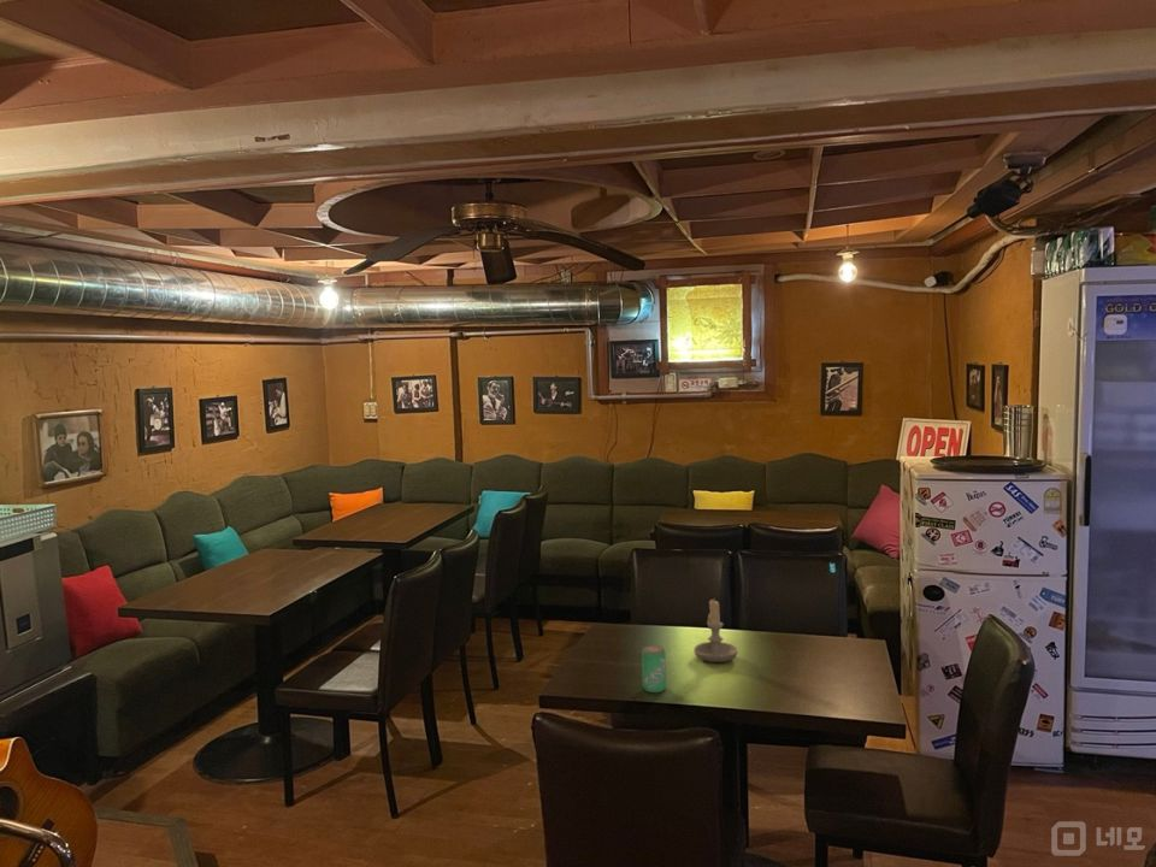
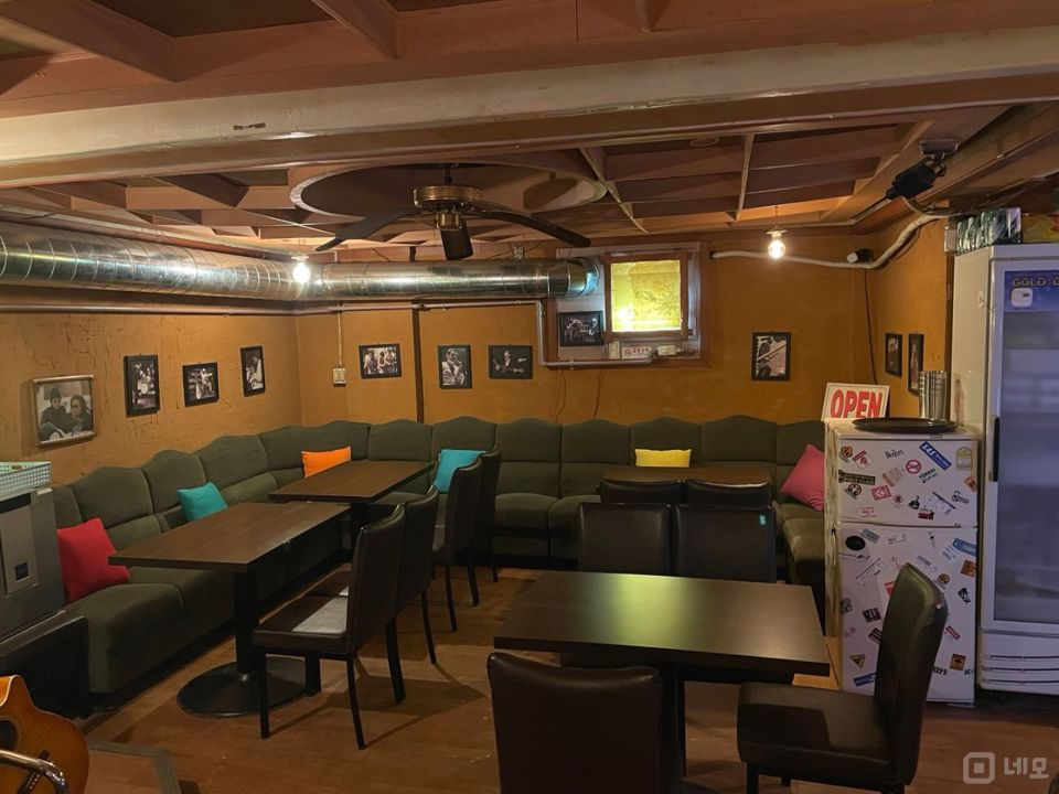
- candle (715, 627)
- beverage can (654, 668)
